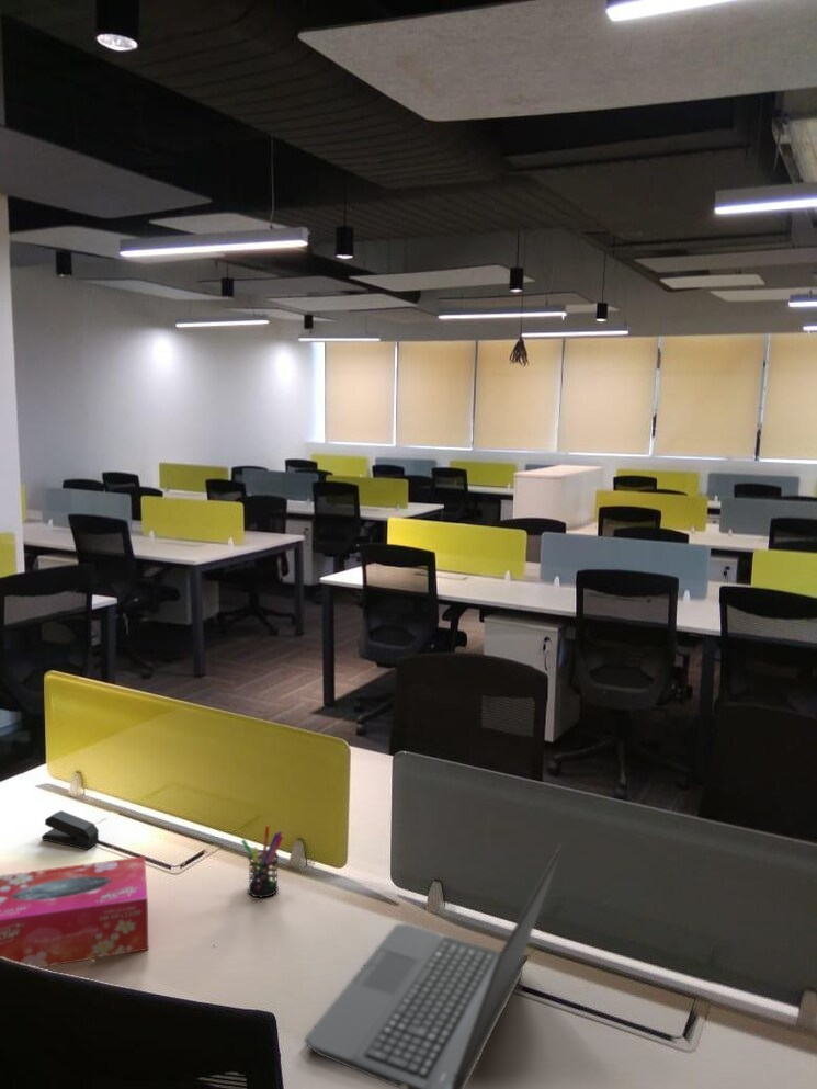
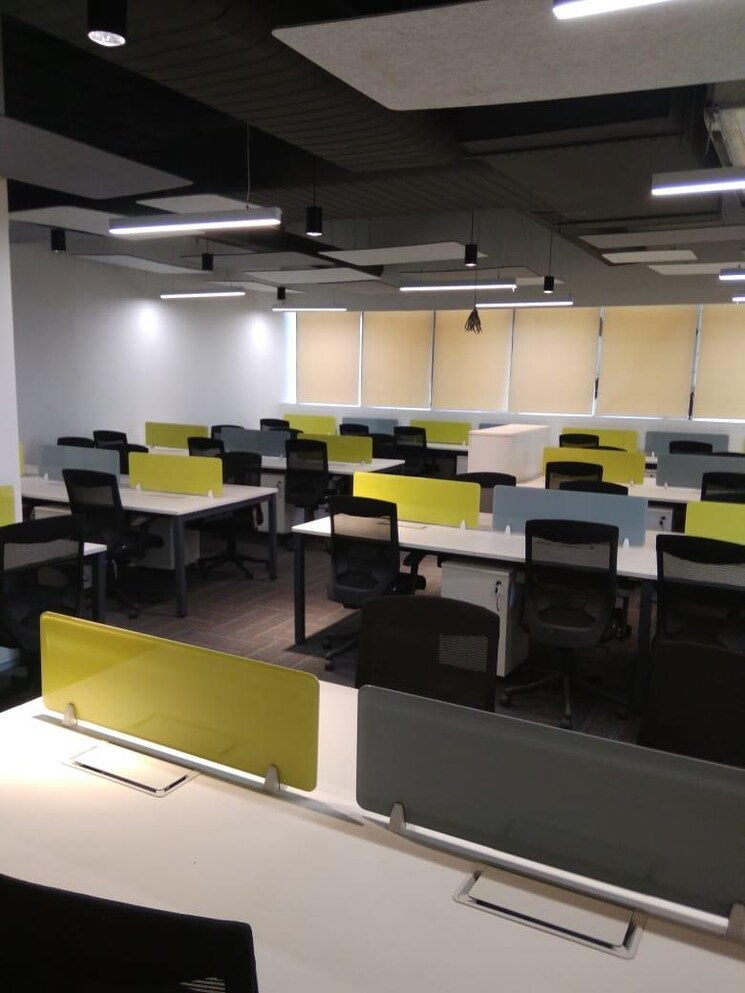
- stapler (70, 828)
- tissue box (63, 912)
- laptop computer (439, 942)
- pen holder (260, 861)
